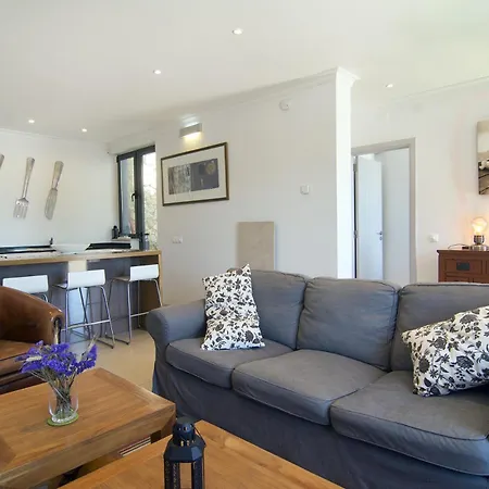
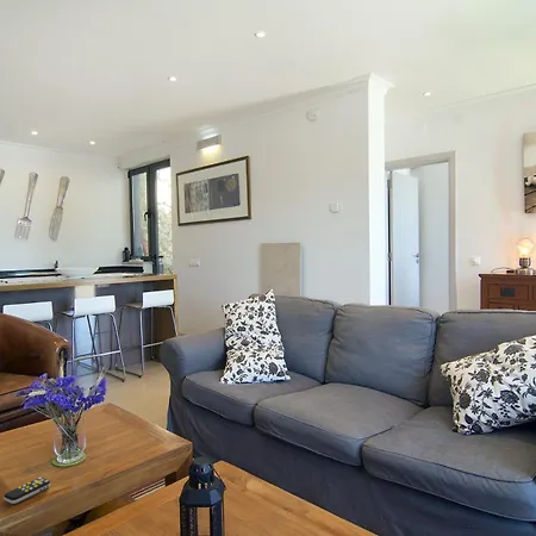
+ remote control (27, 490)
